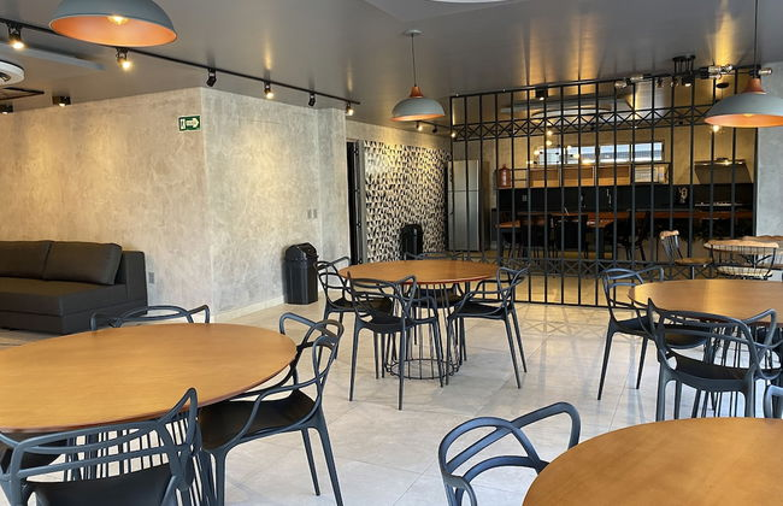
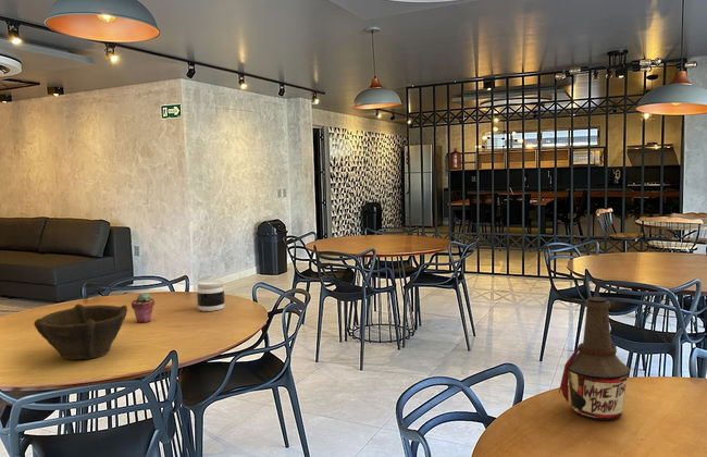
+ potted succulent (142, 306)
+ bowl (84, 332)
+ jar (210, 295)
+ bottle (593, 355)
